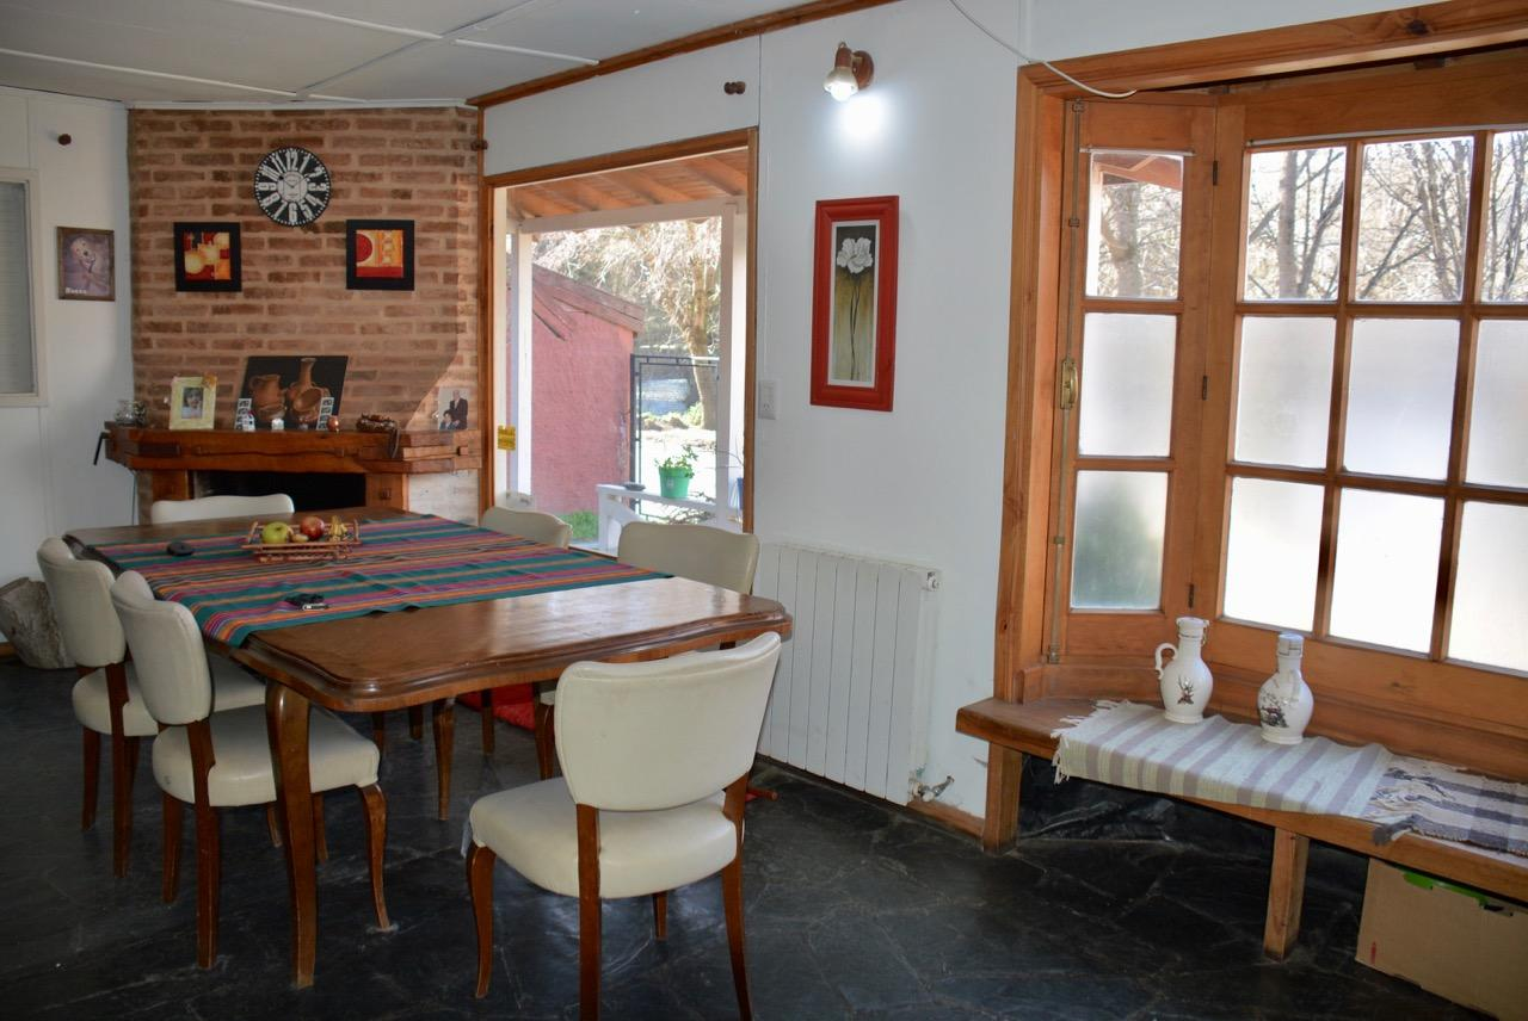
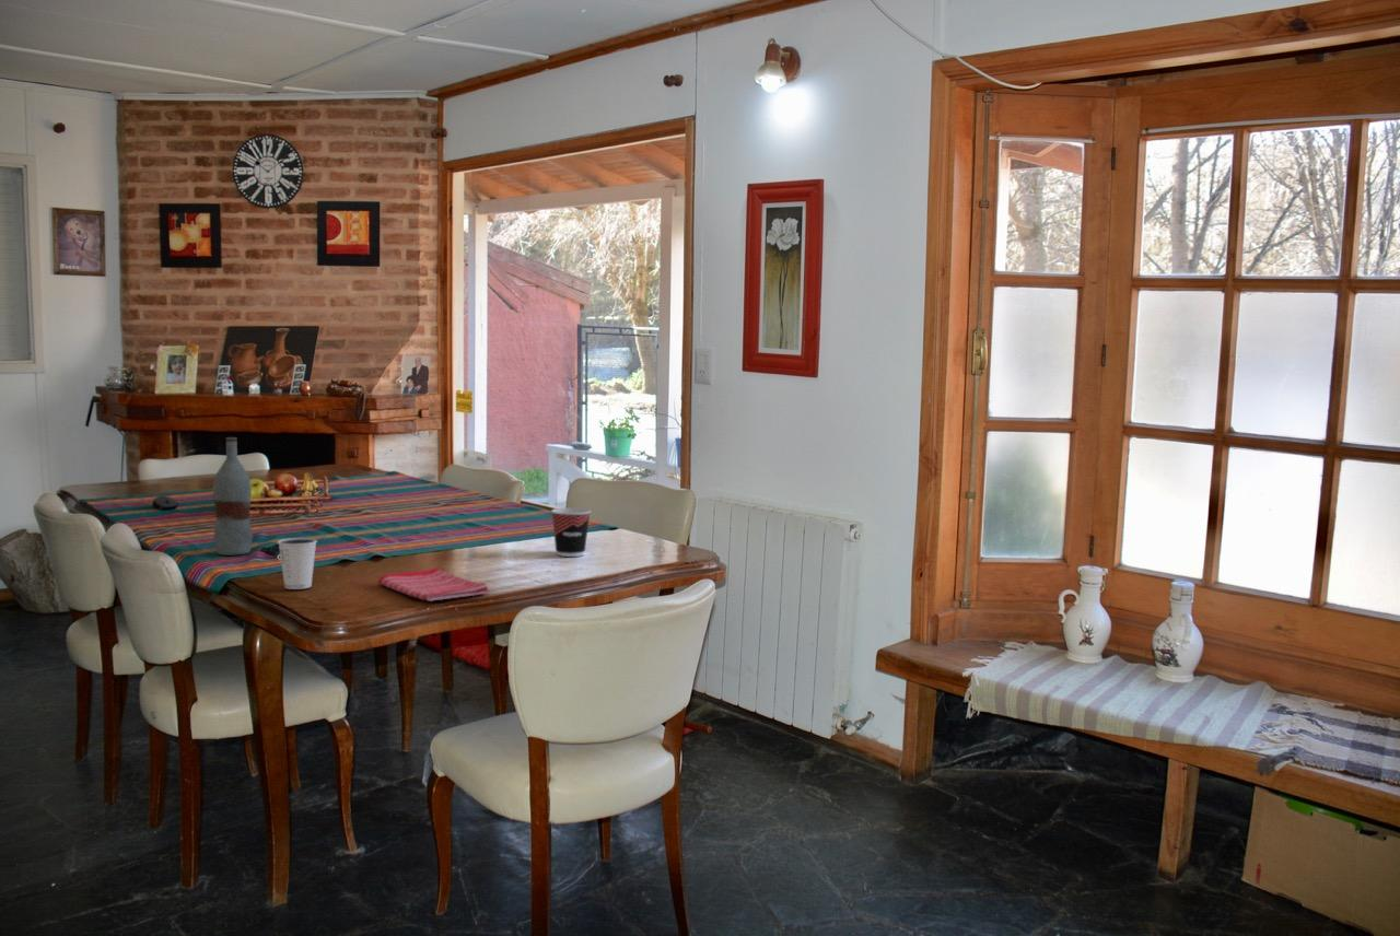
+ dish towel (432, 584)
+ dixie cup (298, 563)
+ bottle (232, 494)
+ cup (570, 531)
